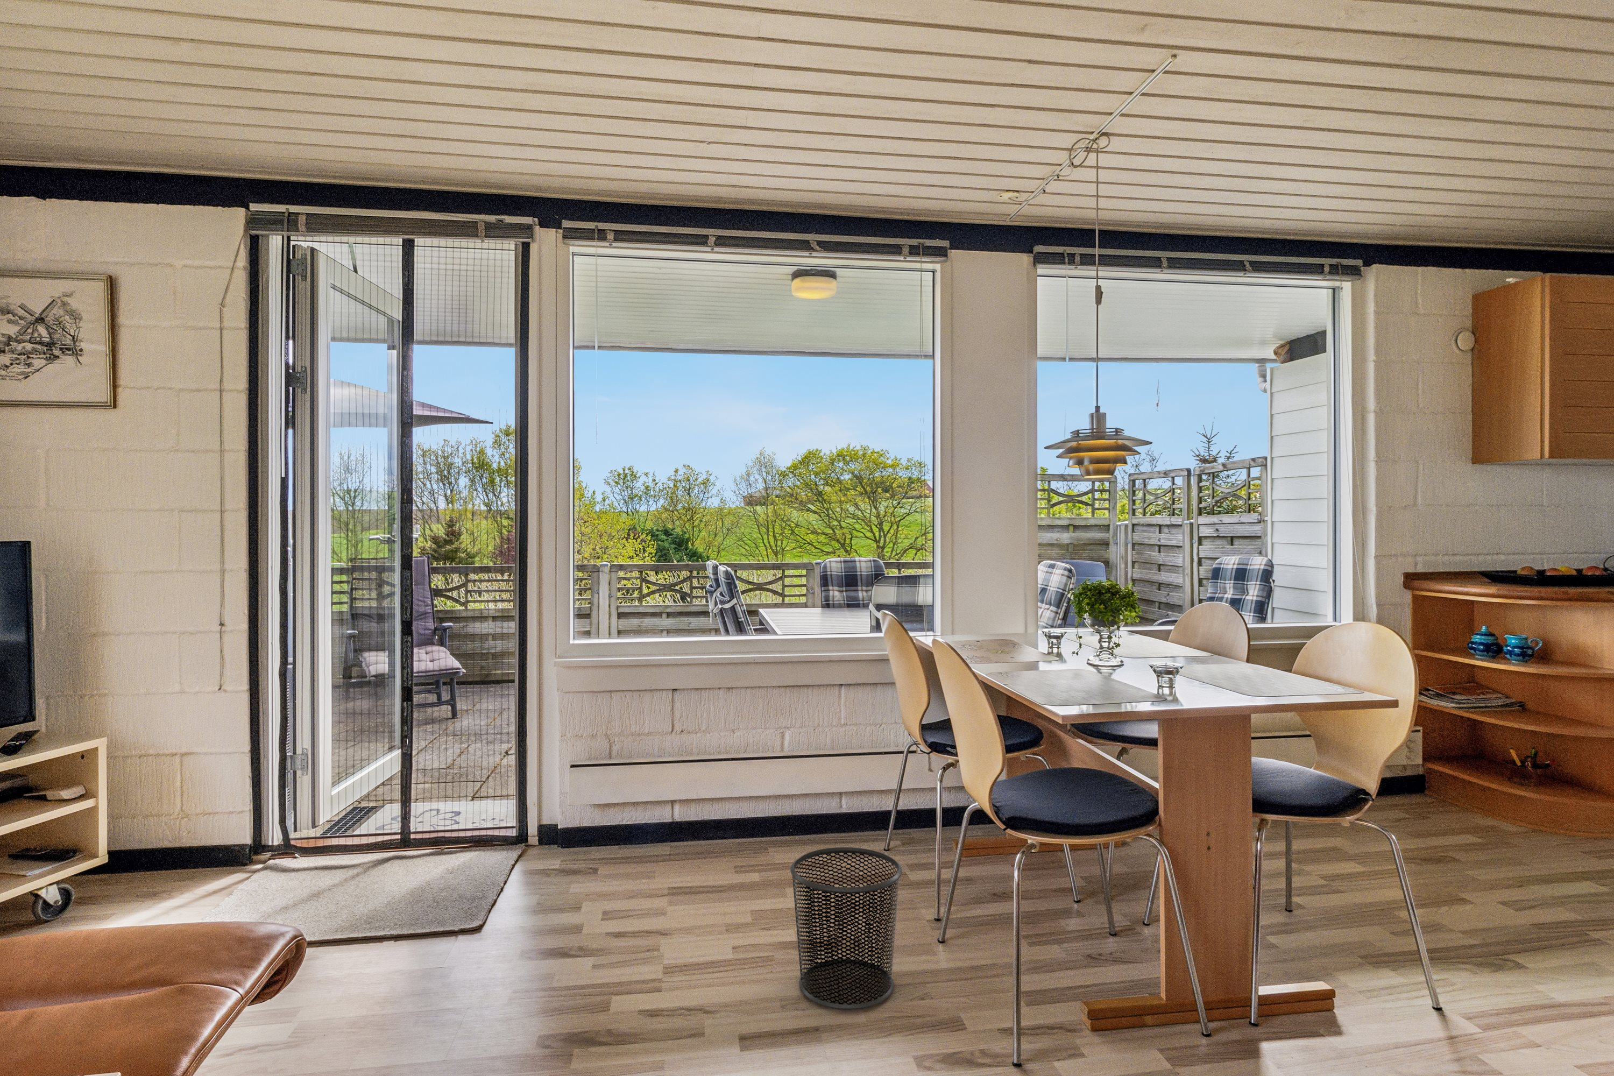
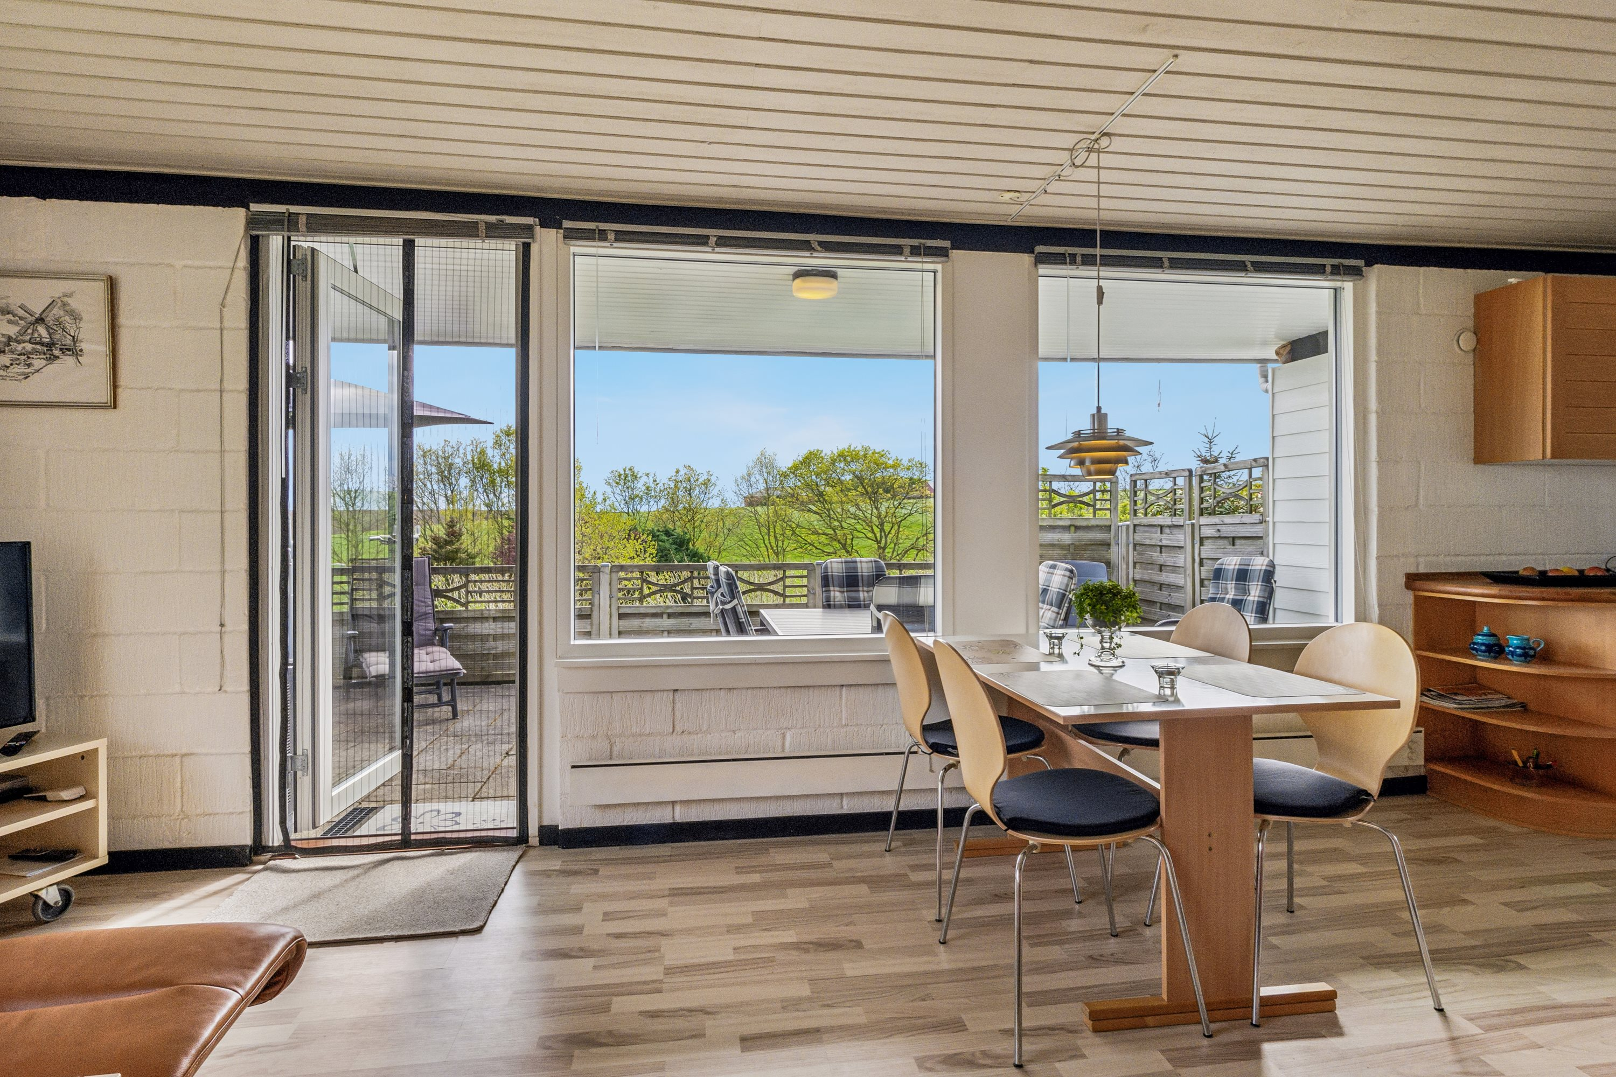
- waste bin (847, 926)
